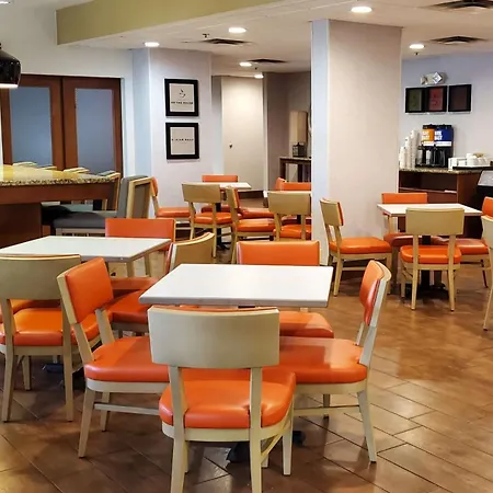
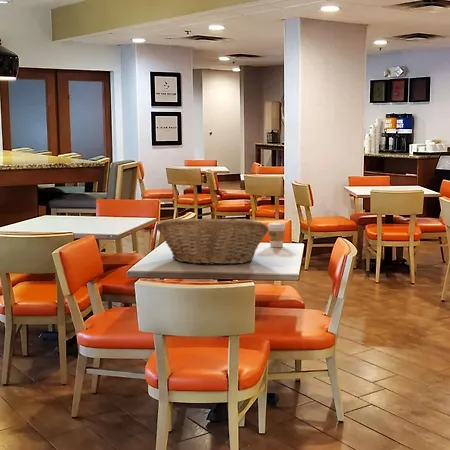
+ fruit basket (212, 236)
+ coffee cup (276, 234)
